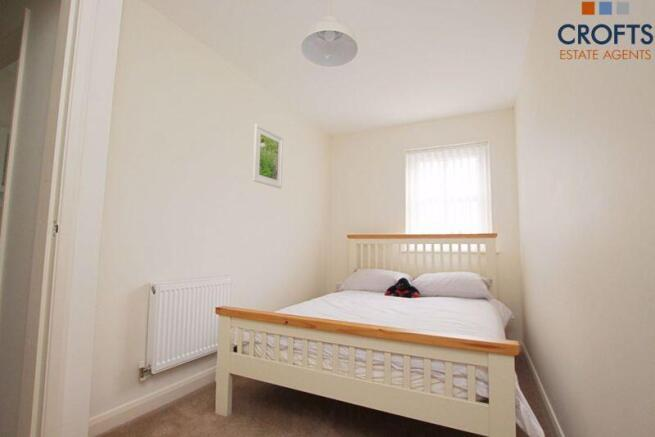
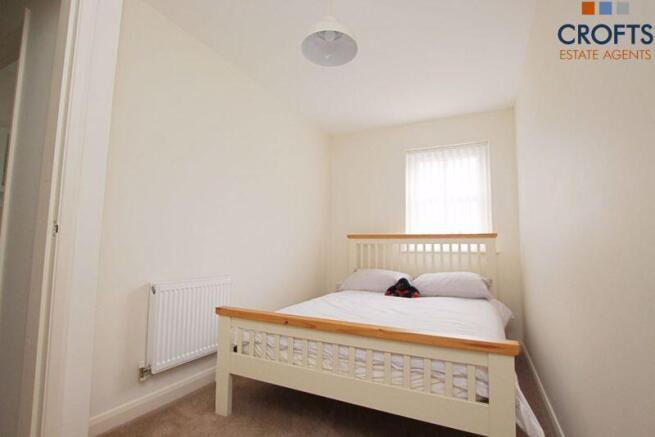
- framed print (268, 157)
